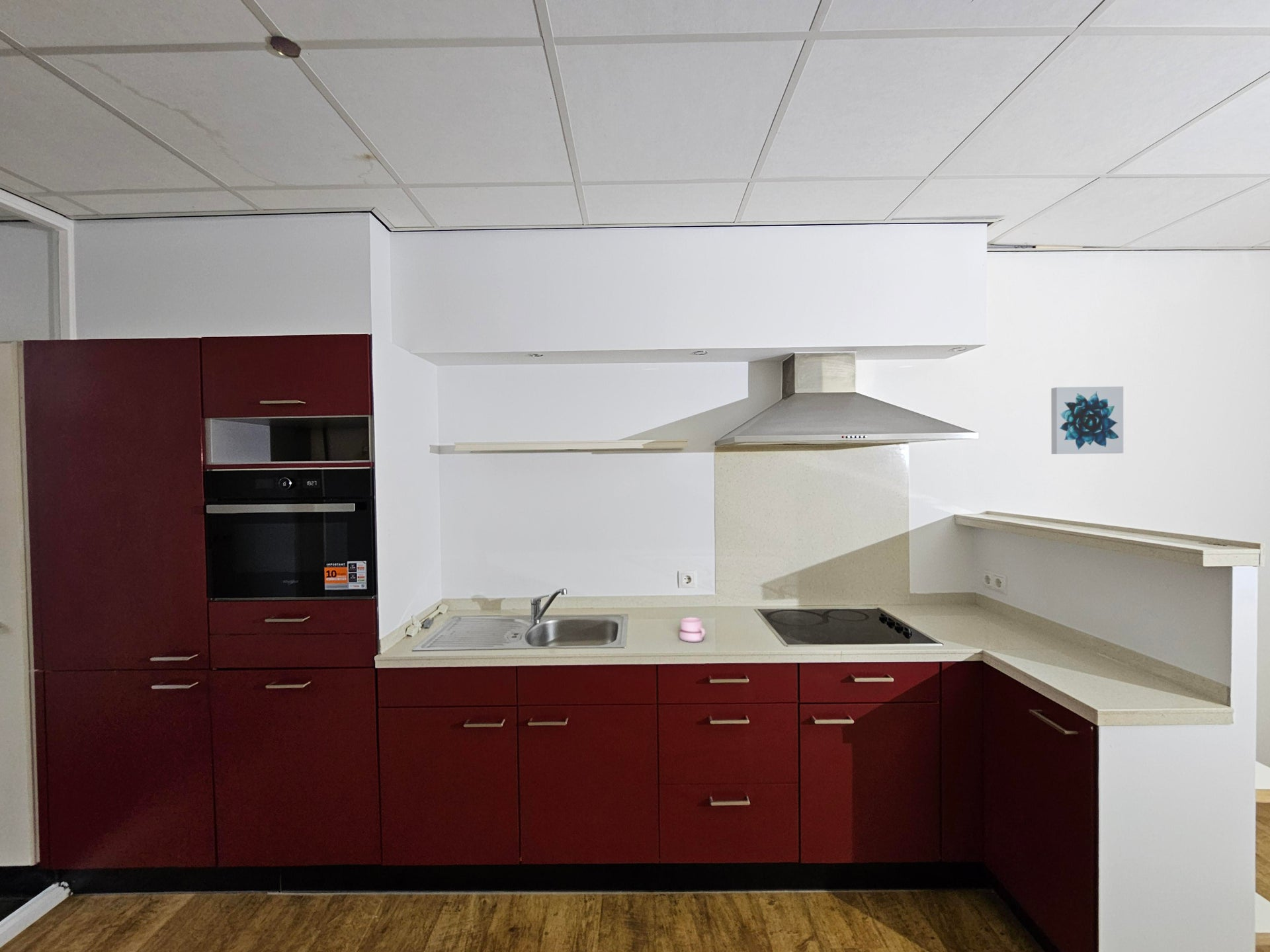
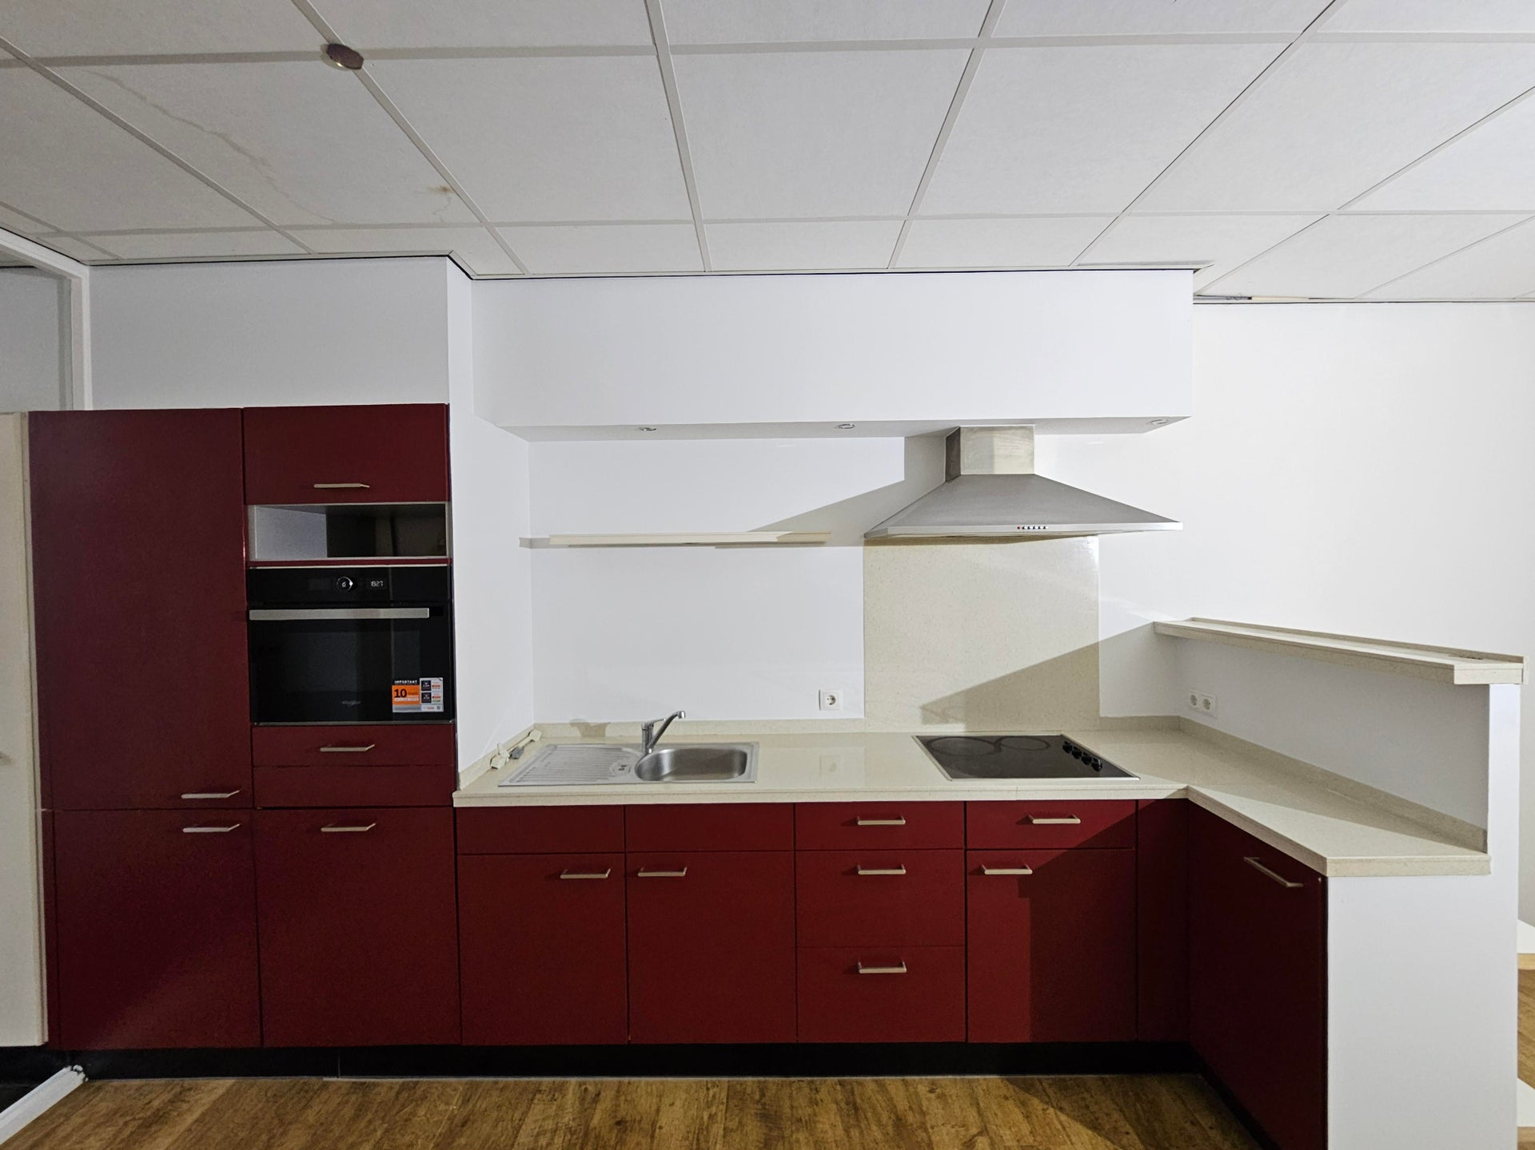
- mug (693, 629)
- wall art (1087, 420)
